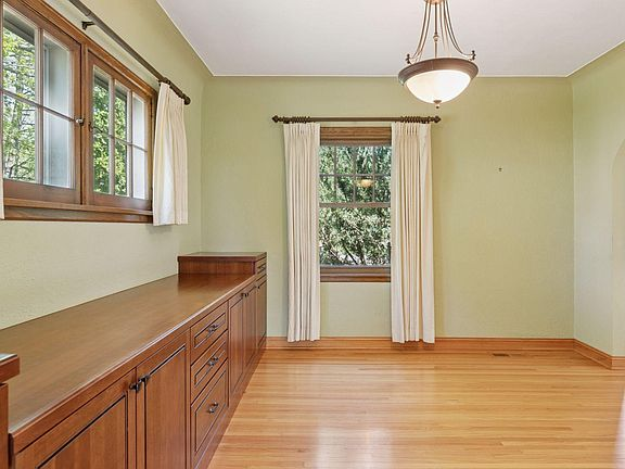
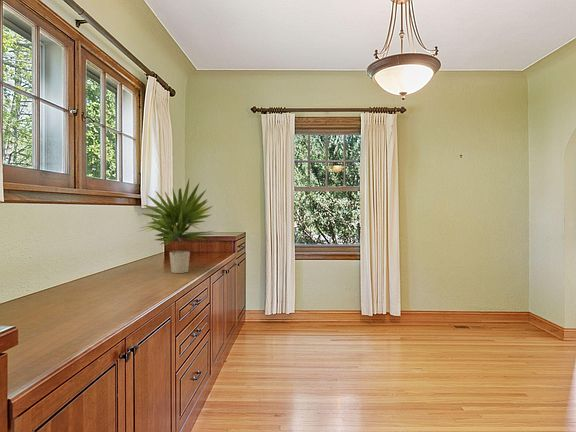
+ plant (180, 224)
